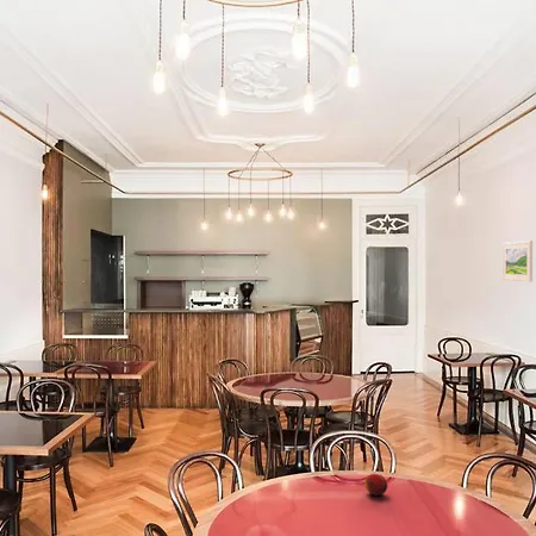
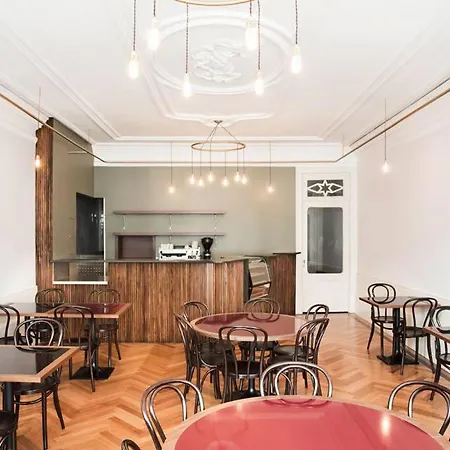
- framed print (516, 261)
- fruit (375, 484)
